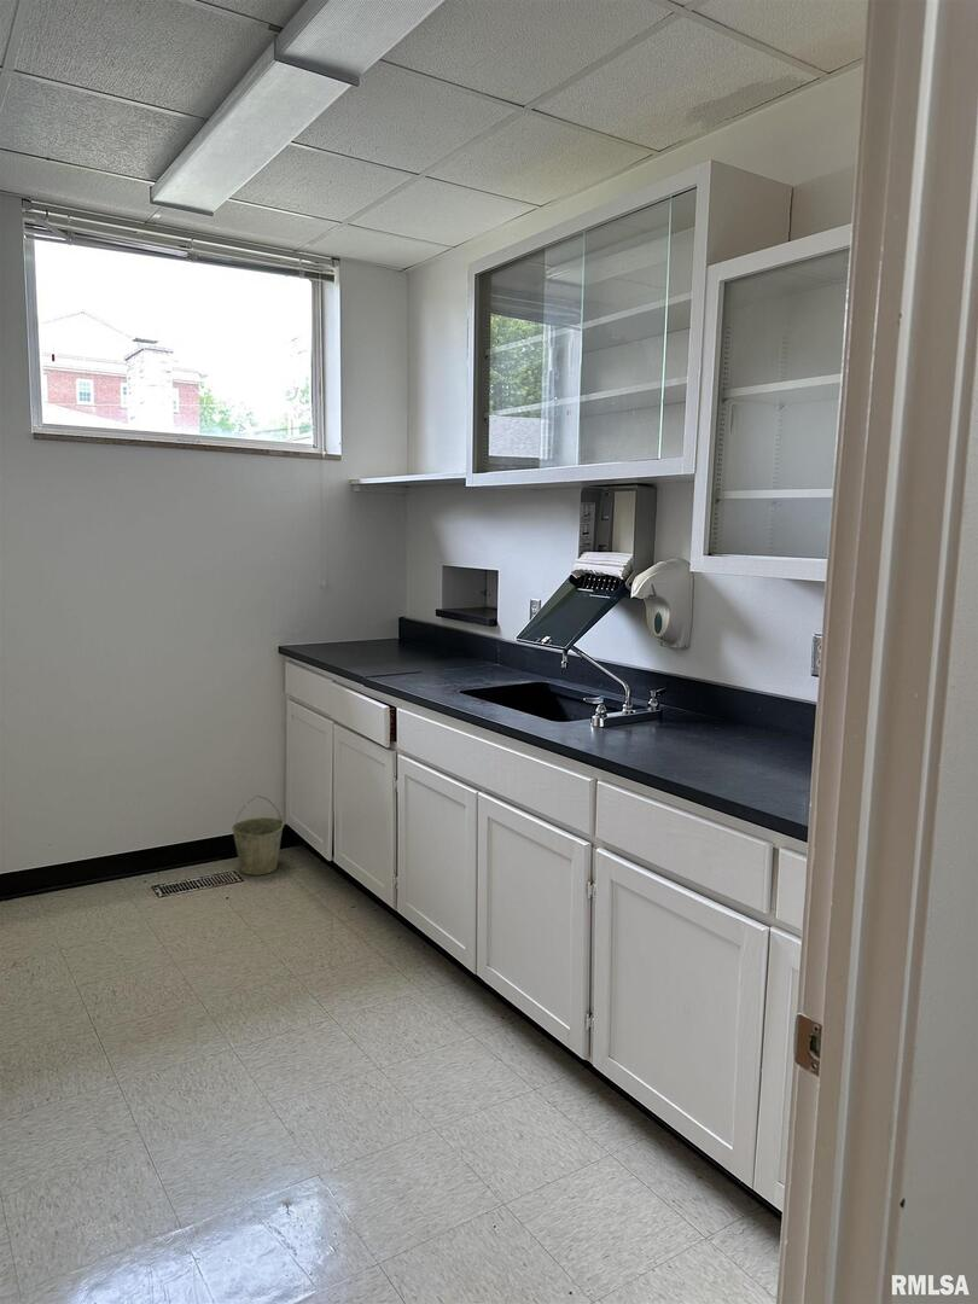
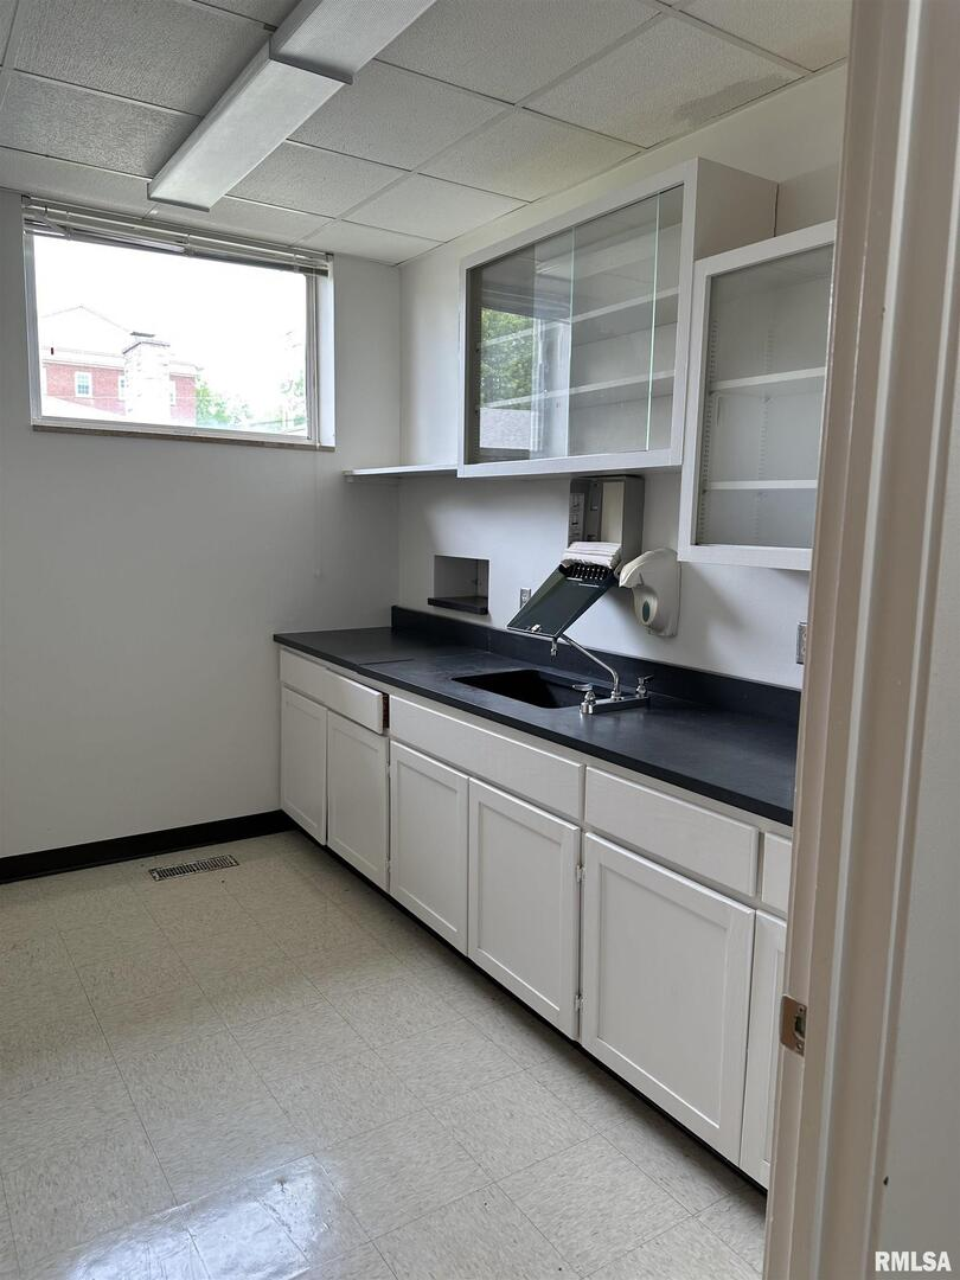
- bucket (257, 832)
